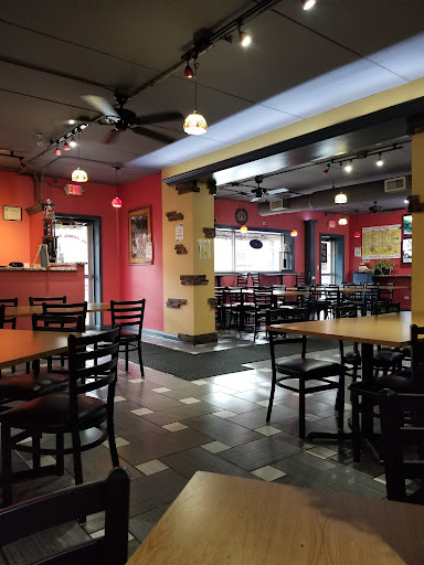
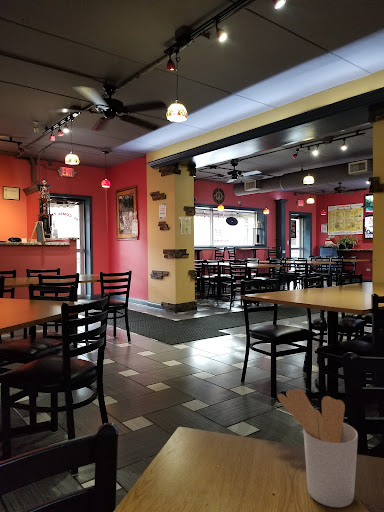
+ utensil holder (317, 441)
